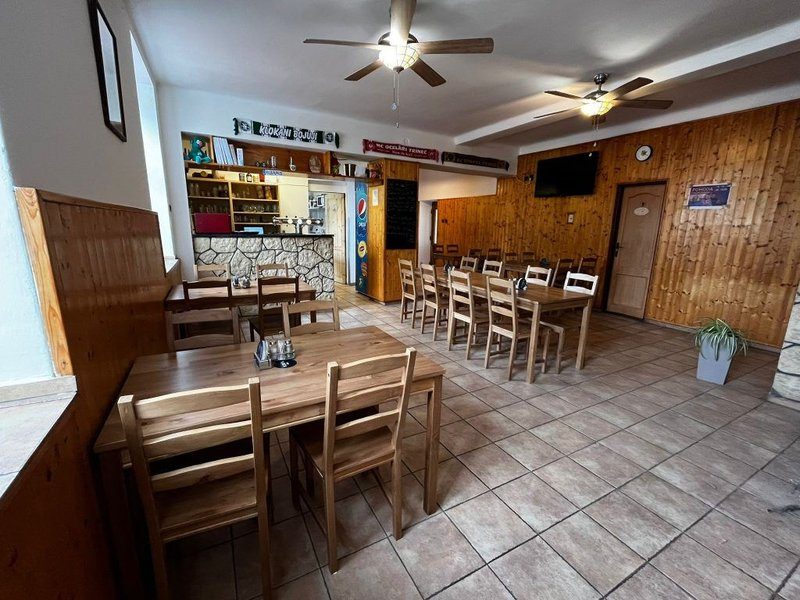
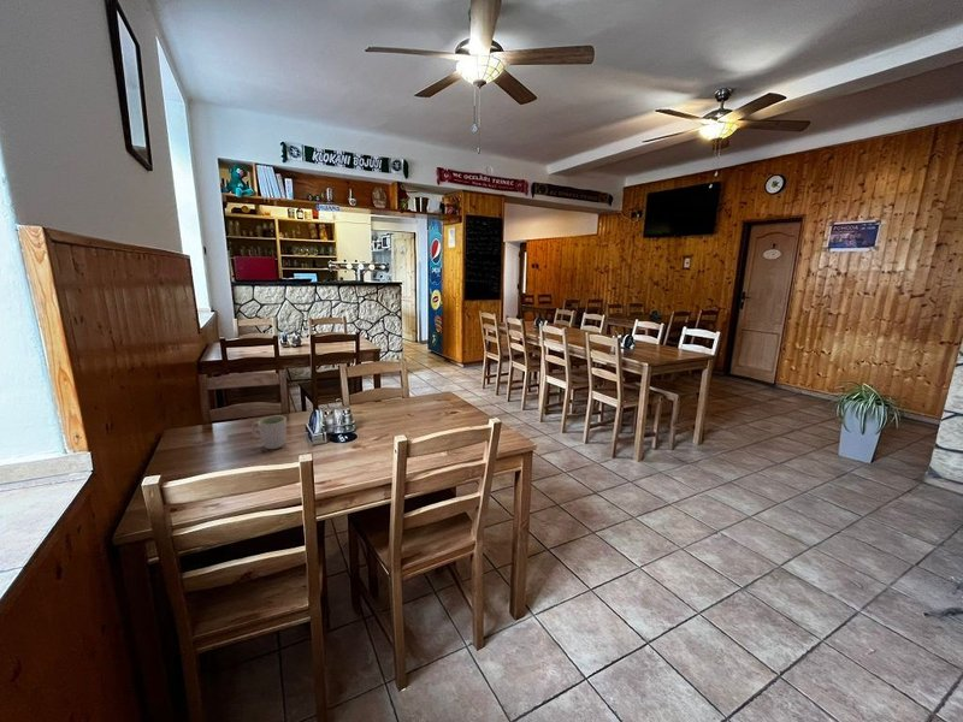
+ mug (268, 432)
